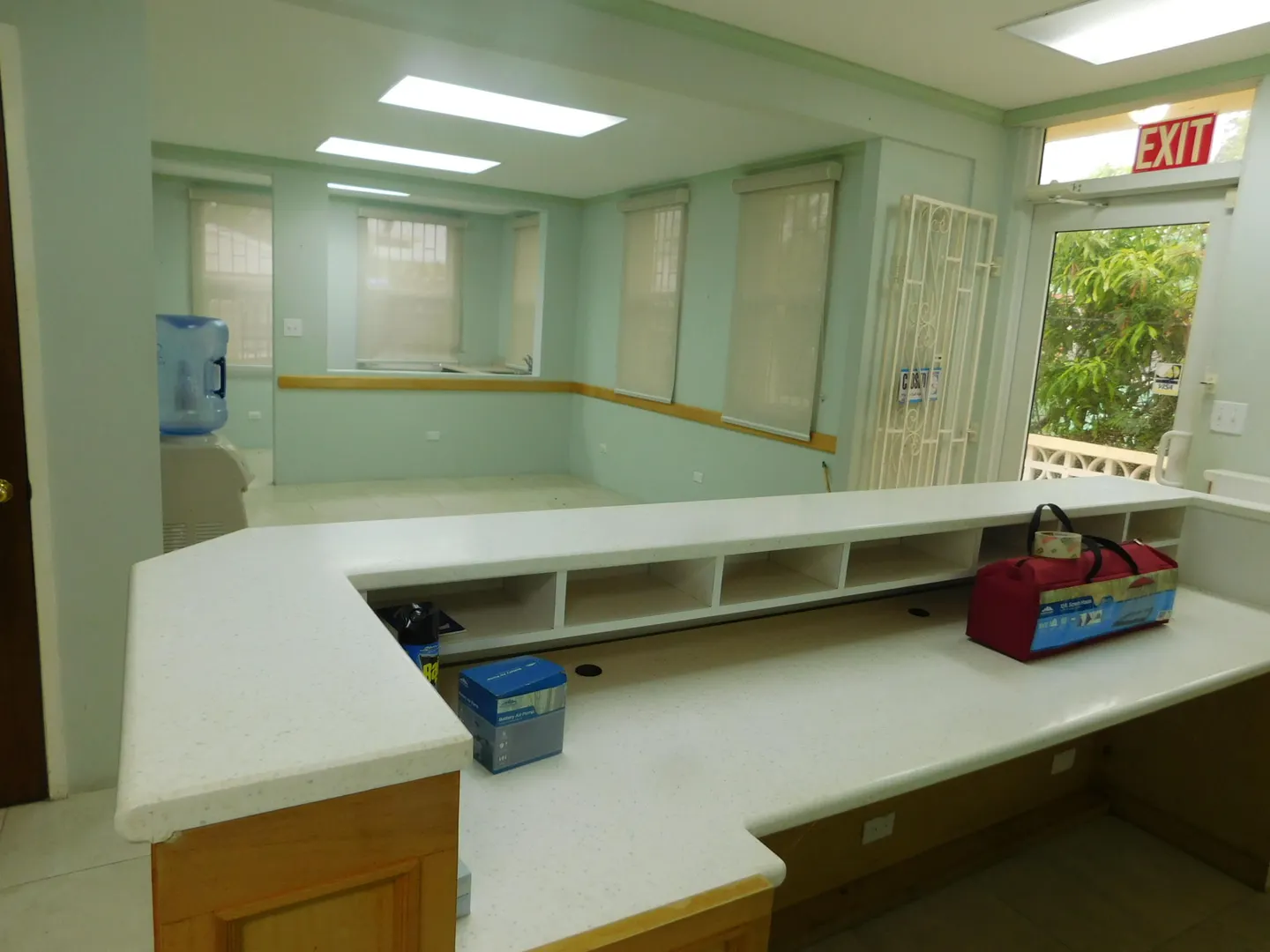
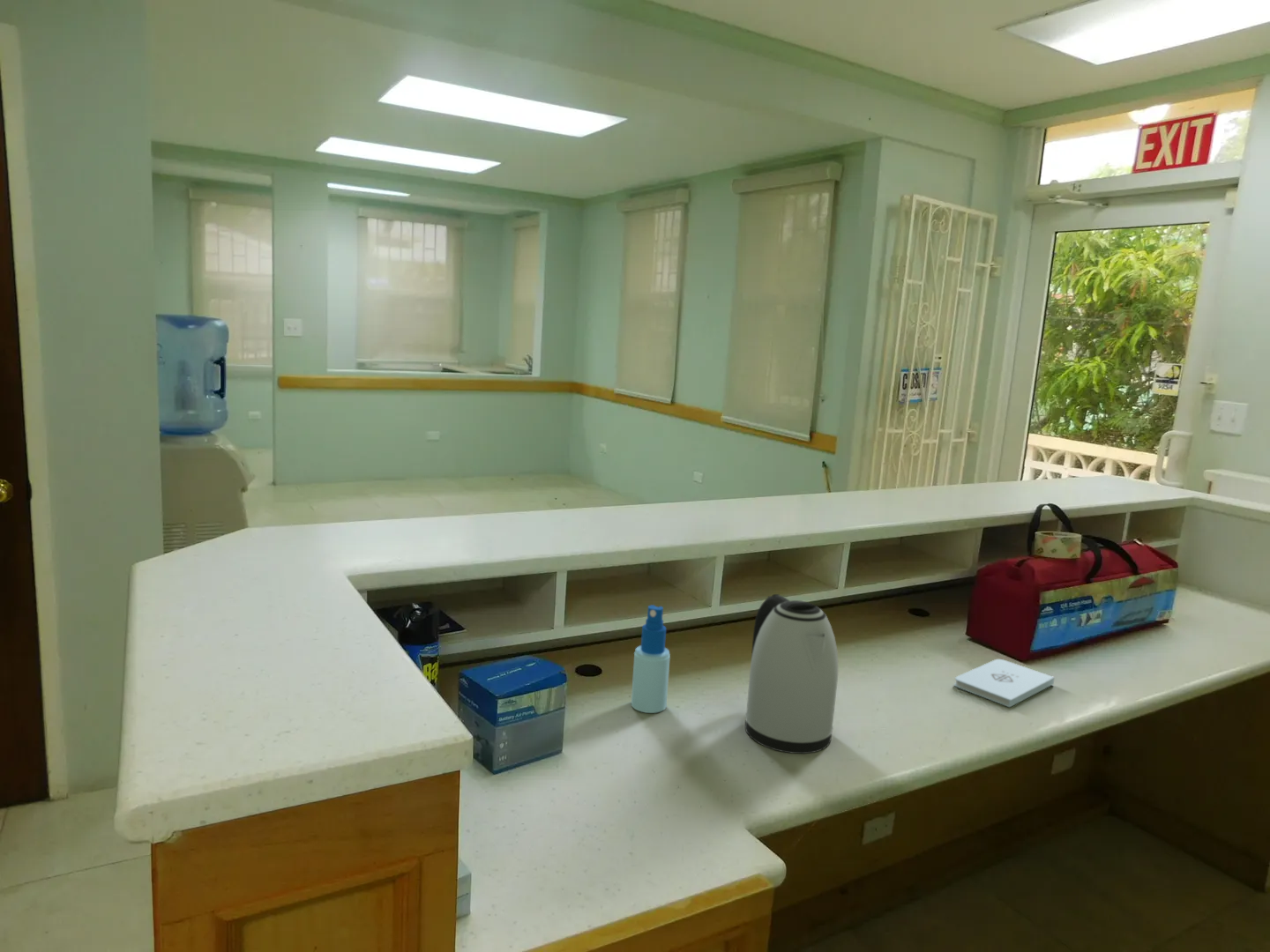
+ notepad (1004, 681)
+ spray bottle (652, 656)
+ kettle (785, 662)
